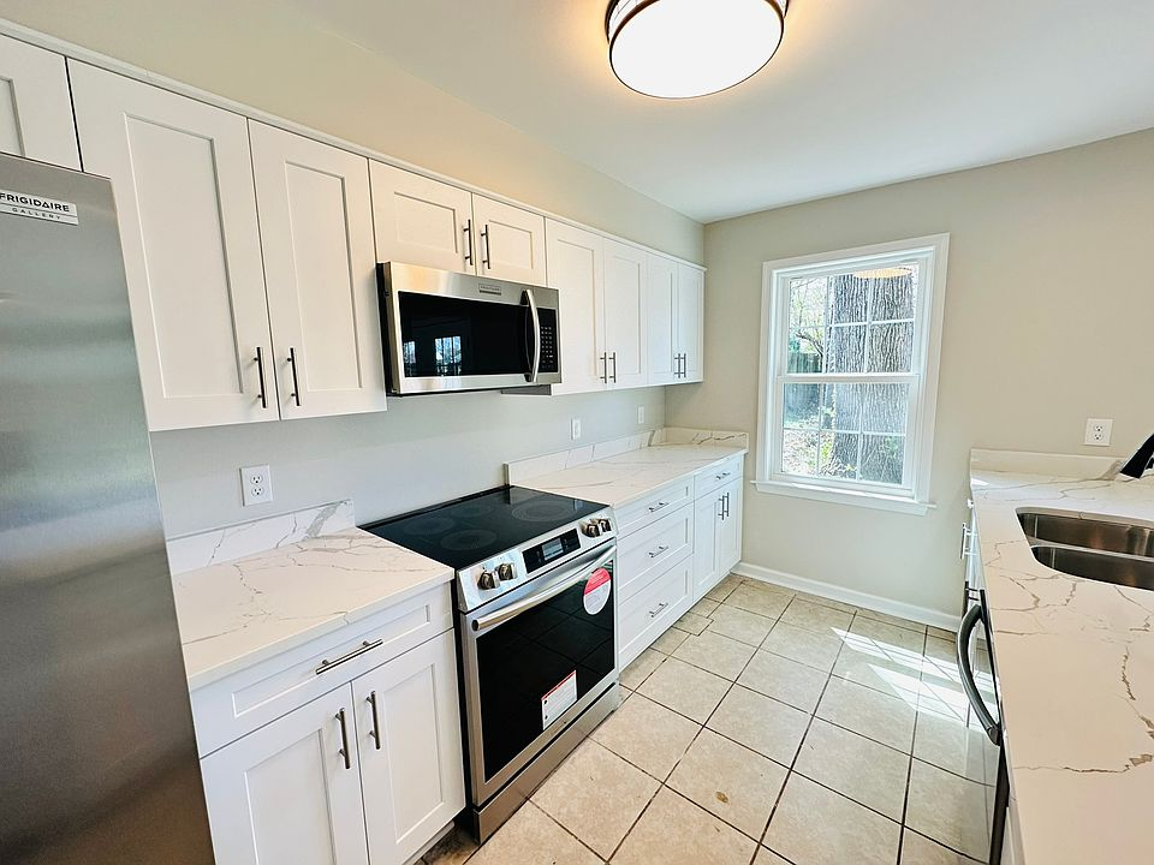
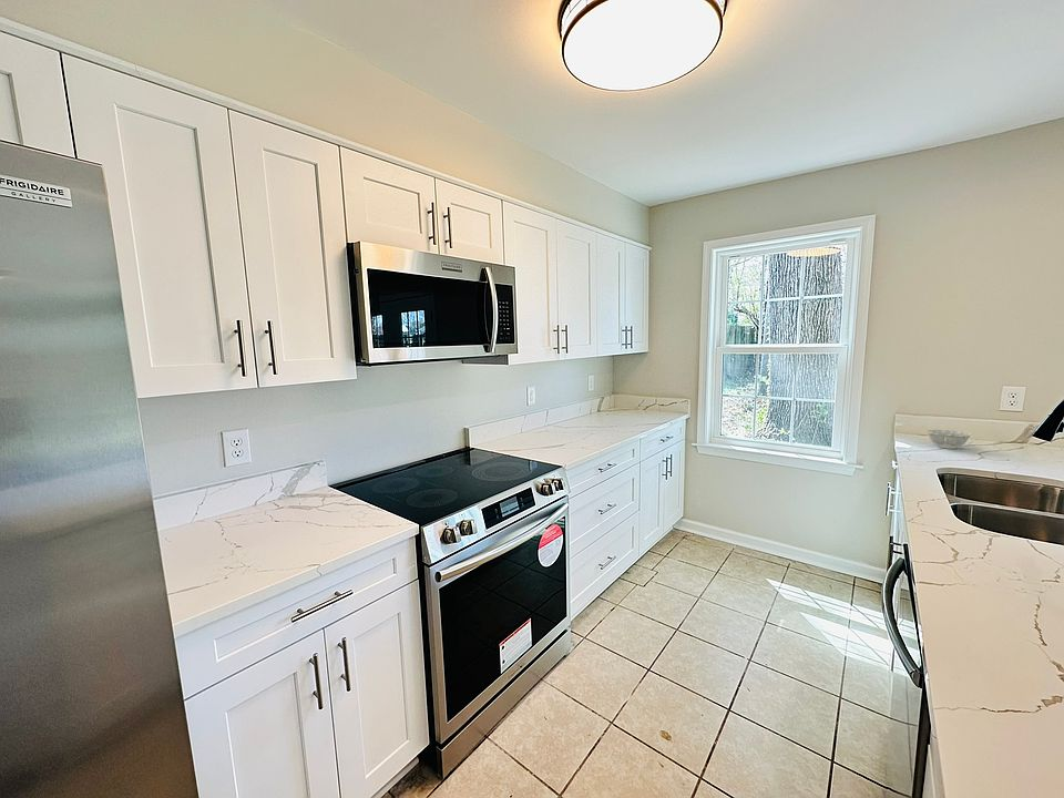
+ bowl (948, 439)
